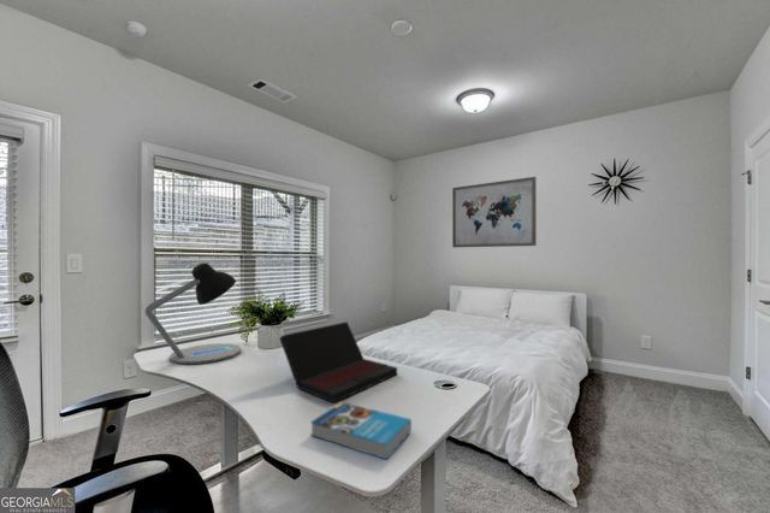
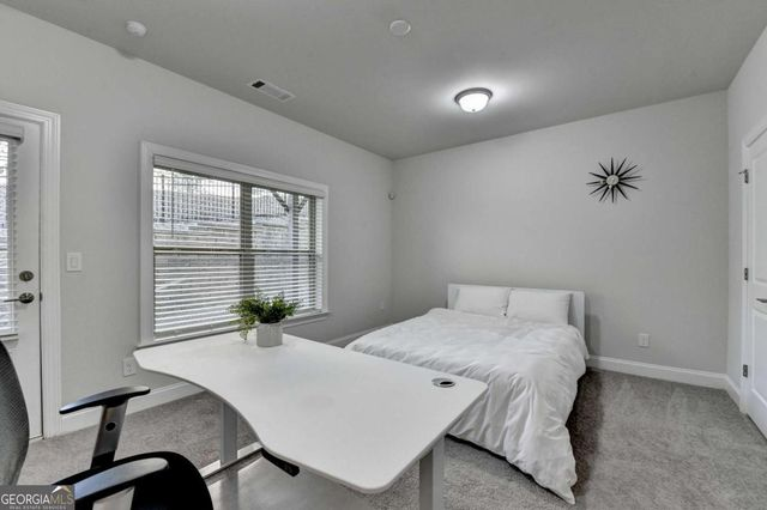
- wall art (491, 214)
- book (361, 426)
- desk lamp (200, 303)
- laptop (339, 354)
